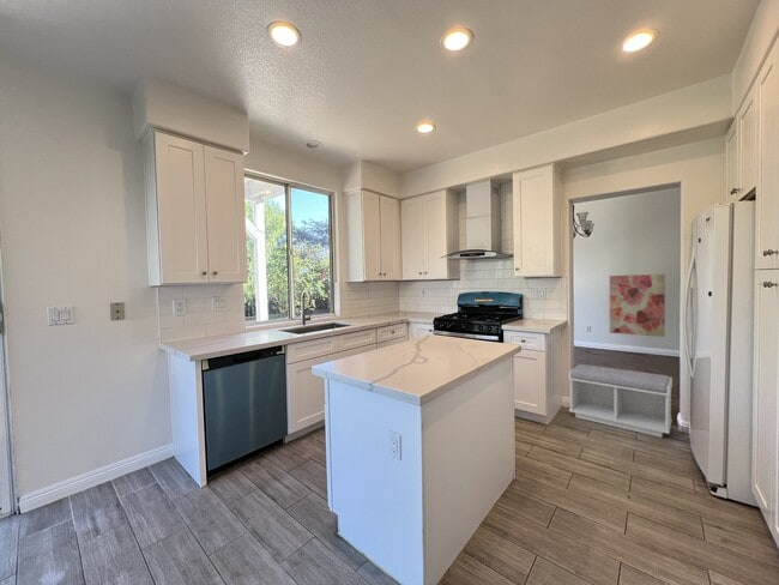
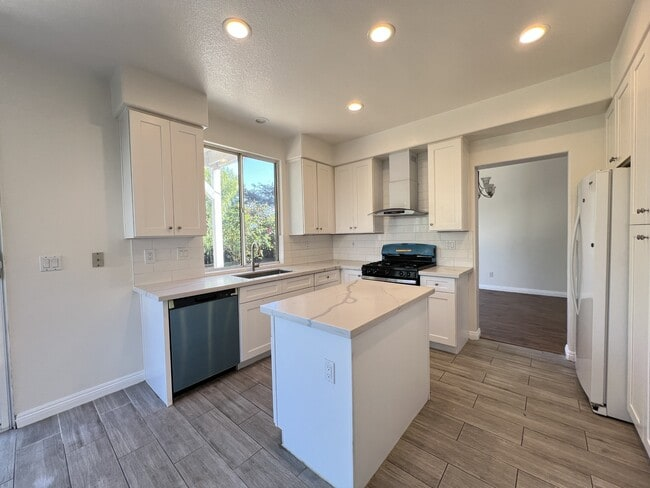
- bench (617, 396)
- wall art (635, 304)
